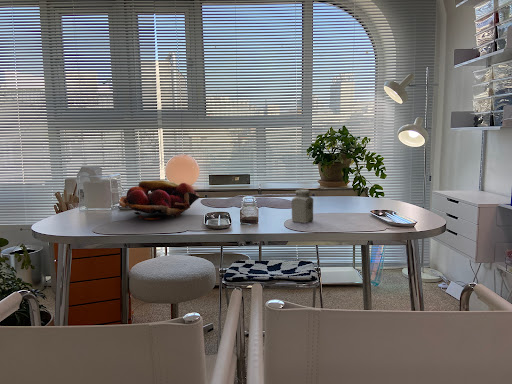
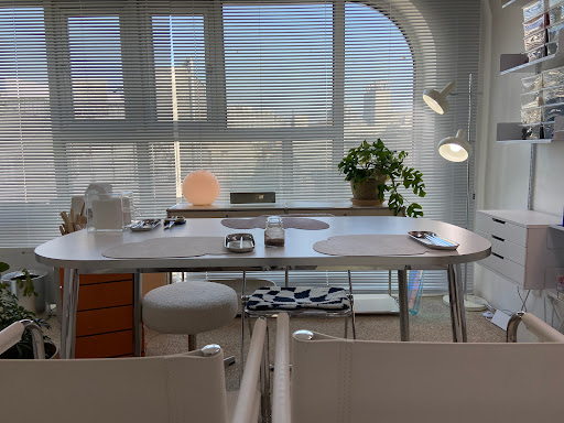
- salt shaker (302, 205)
- fruit basket (158, 197)
